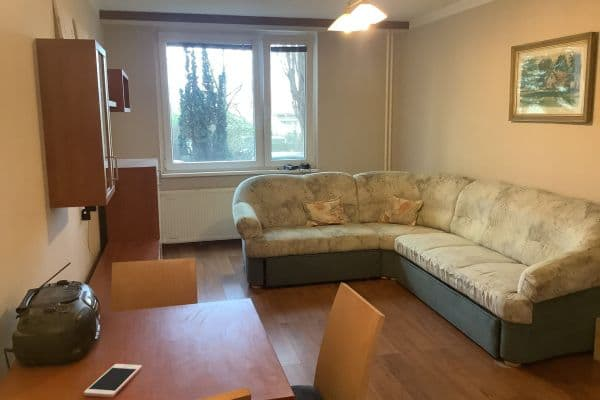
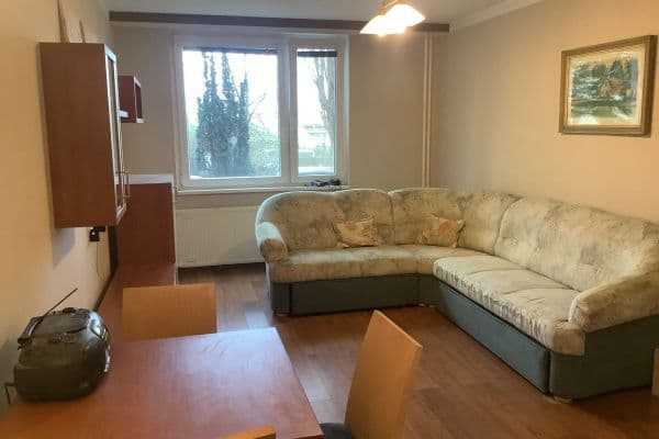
- cell phone (114, 379)
